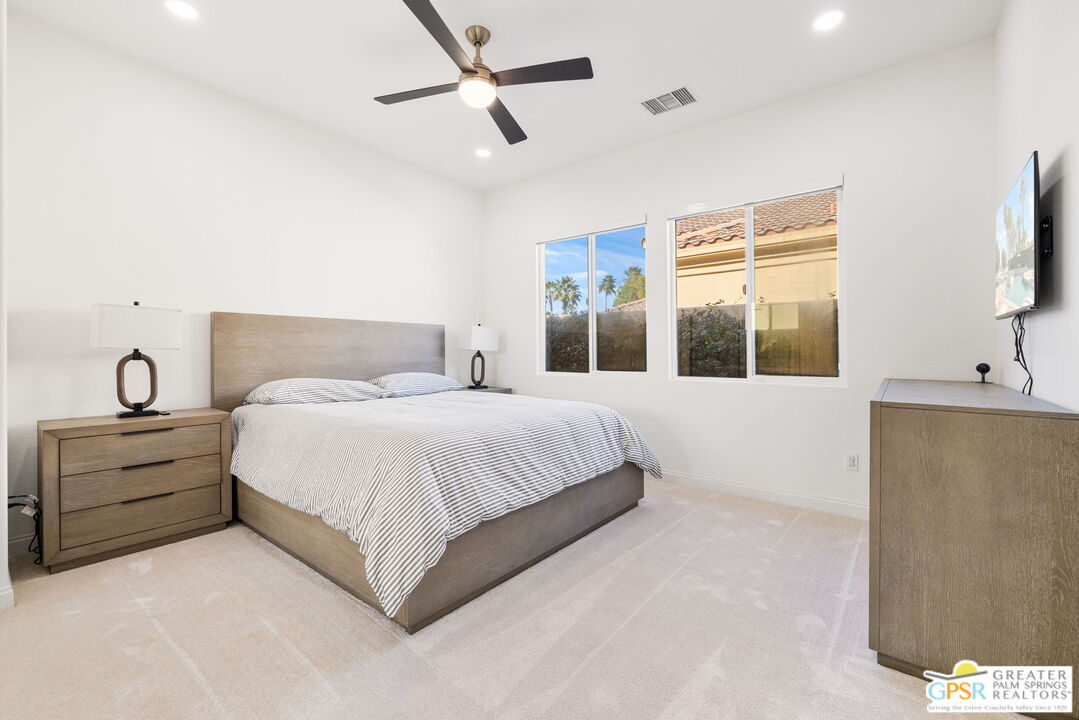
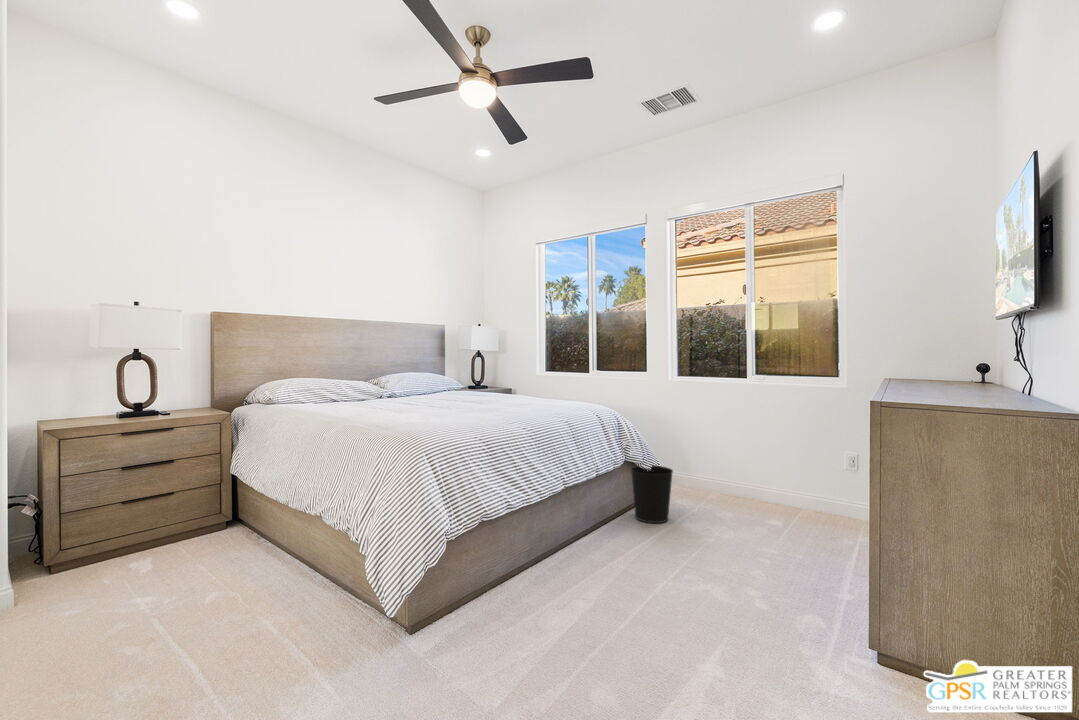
+ wastebasket (651, 493)
